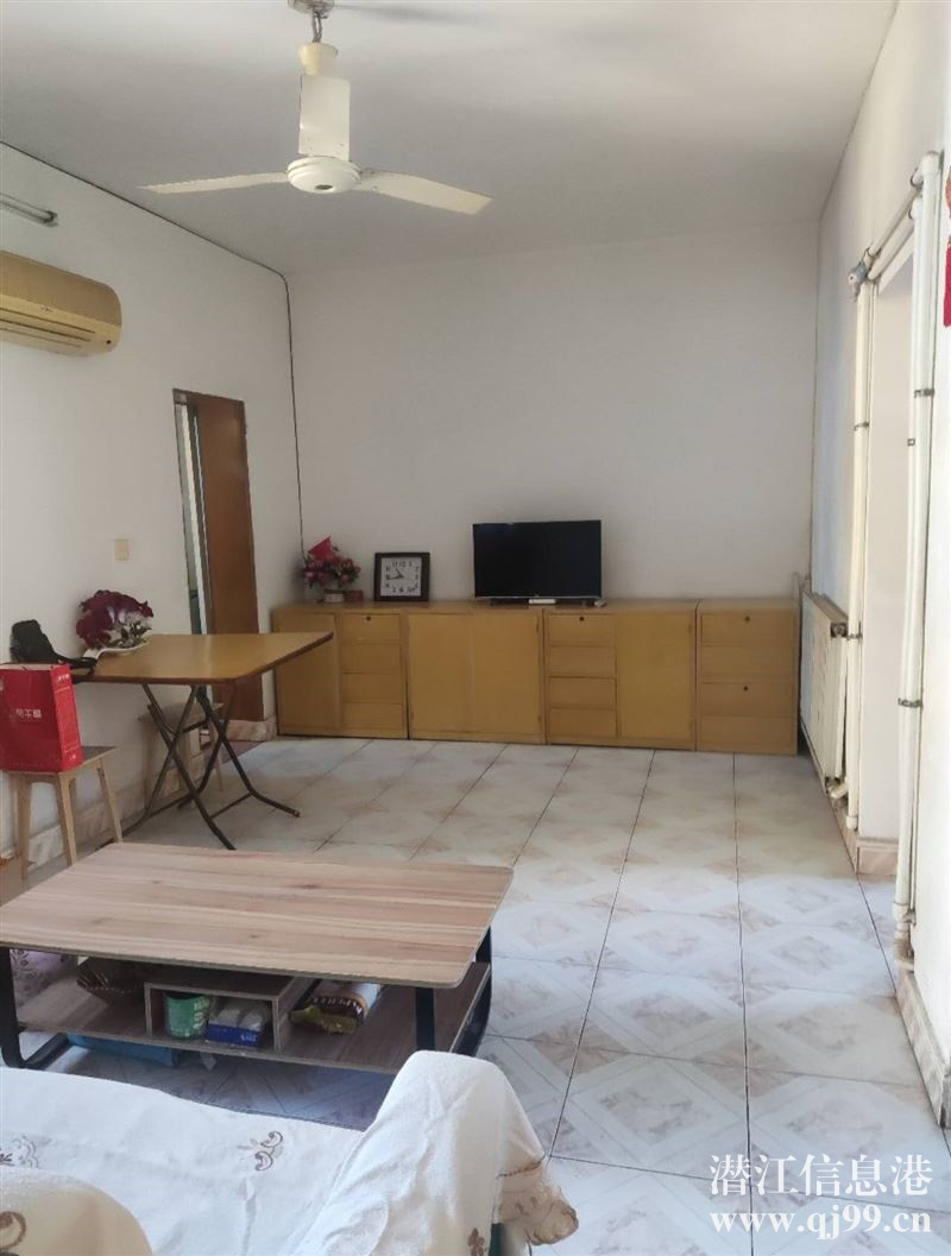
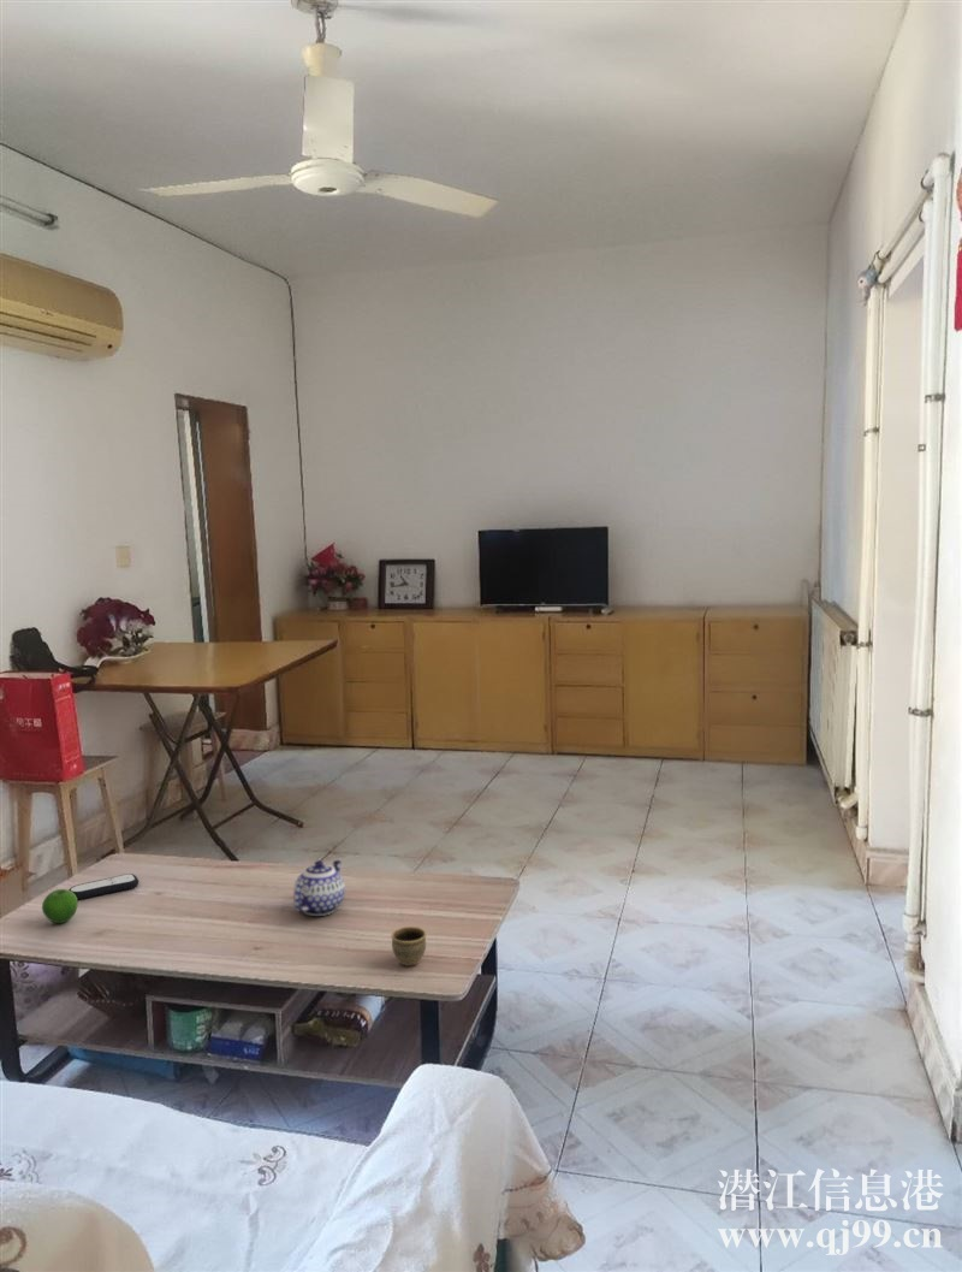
+ teapot (319, 885)
+ apple (60, 906)
+ remote control (103, 886)
+ cup (411, 945)
